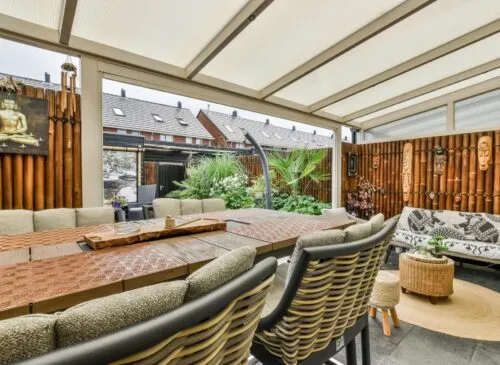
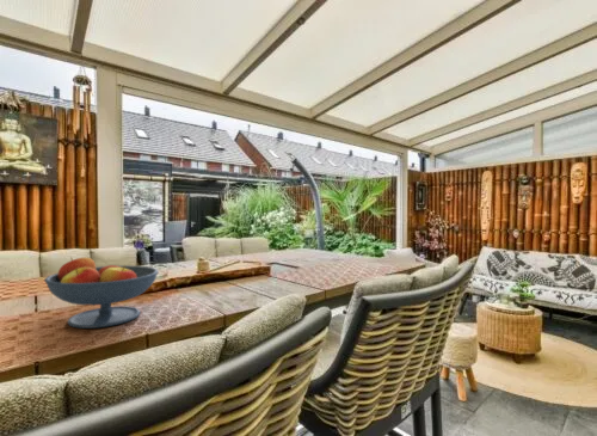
+ fruit bowl (105, 287)
